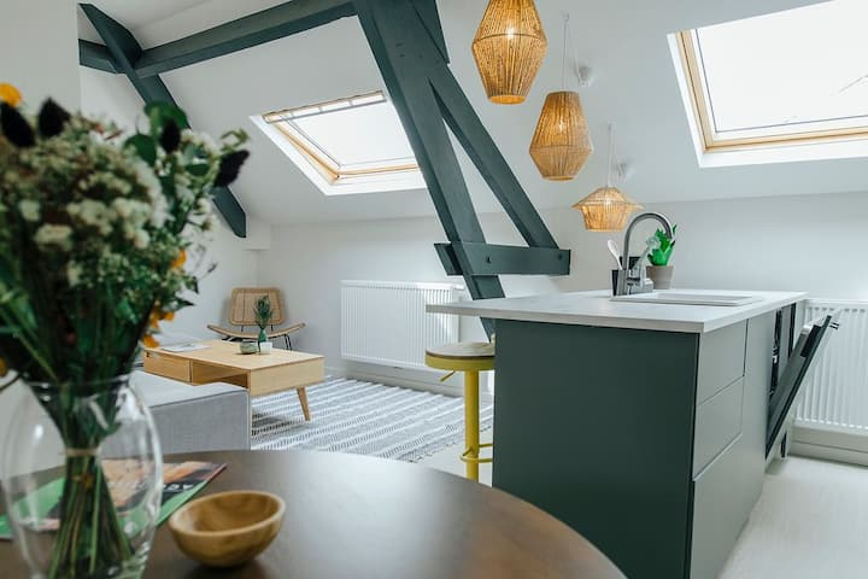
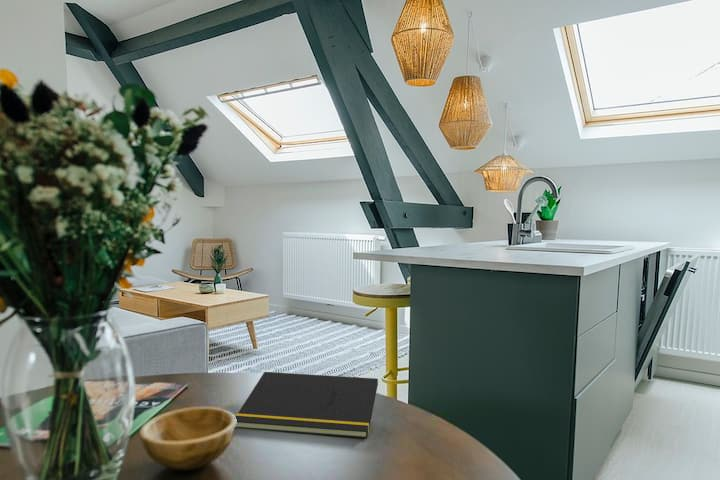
+ notepad (310, 401)
